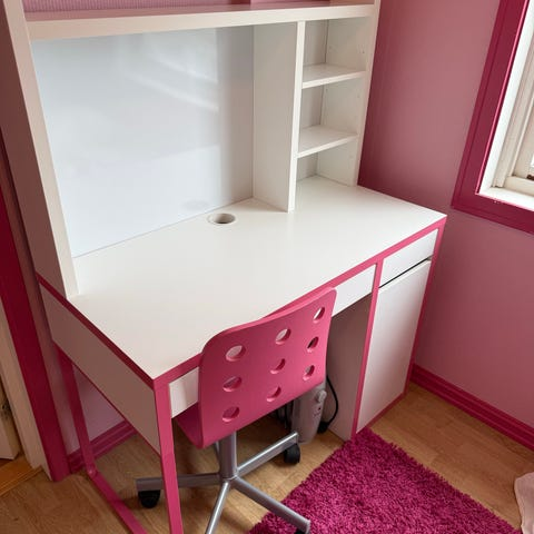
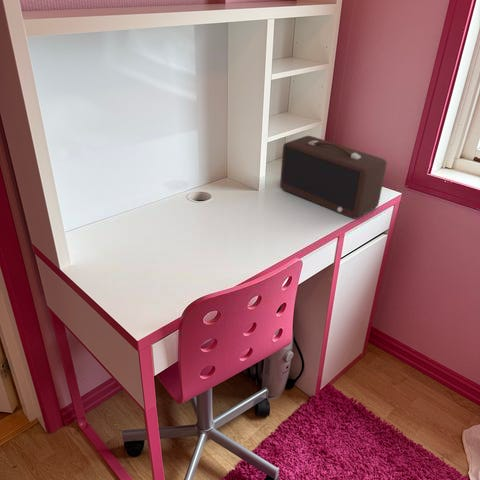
+ speaker (330, 172)
